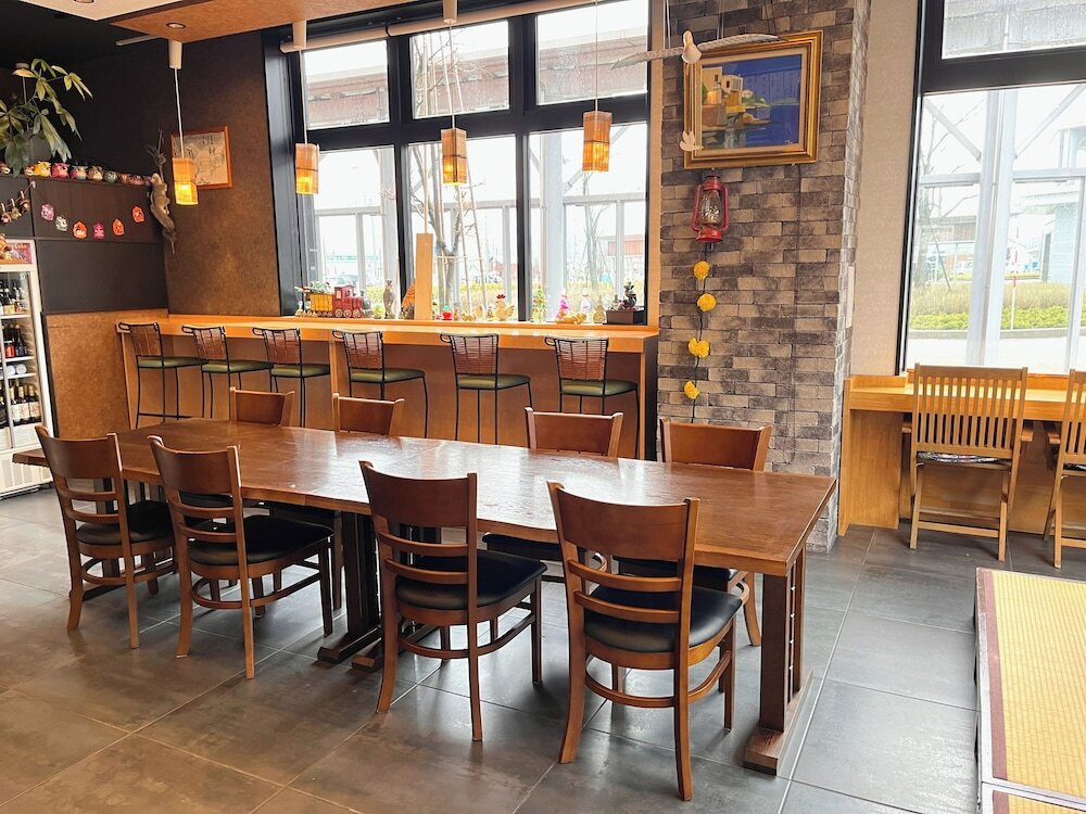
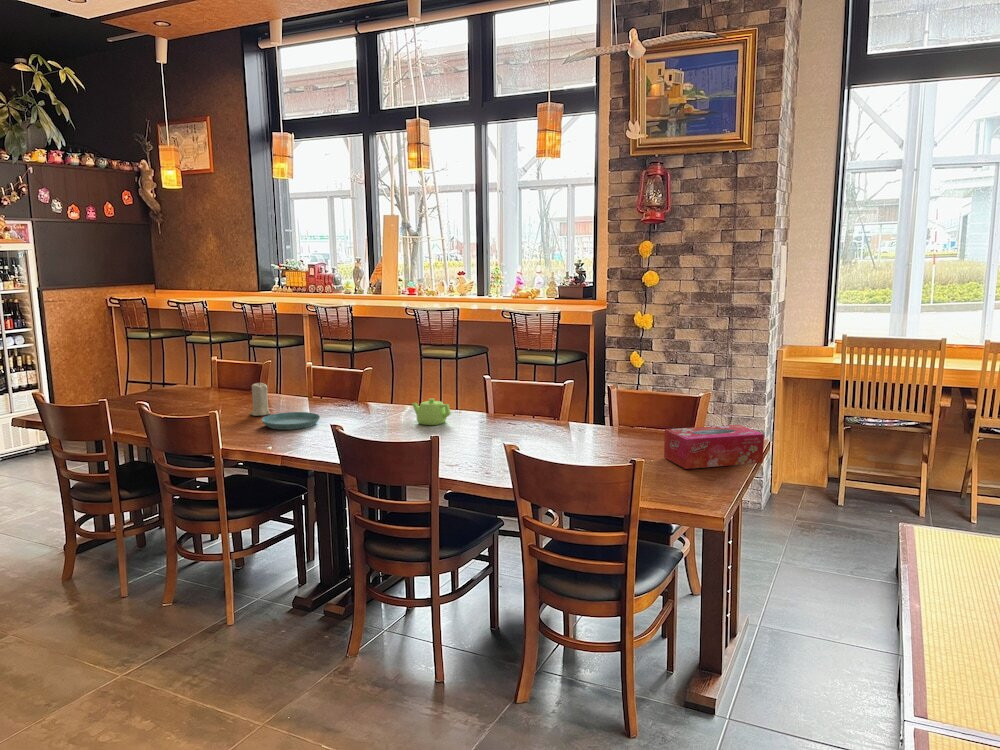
+ saucer (291, 421)
+ teapot (431, 410)
+ candle (259, 398)
+ tissue box (713, 445)
